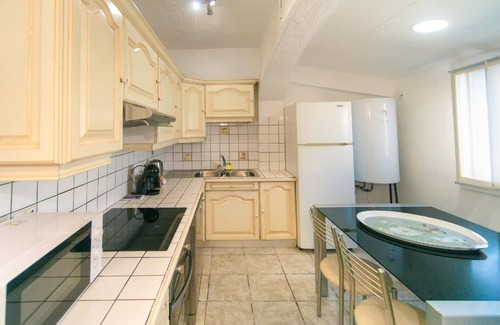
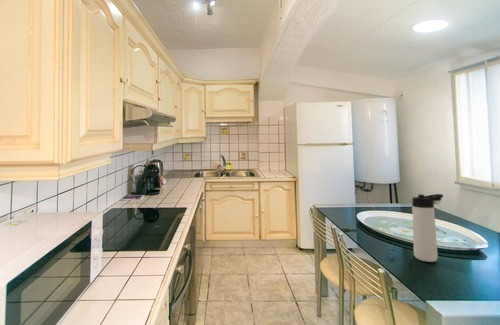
+ thermos bottle (428, 226)
